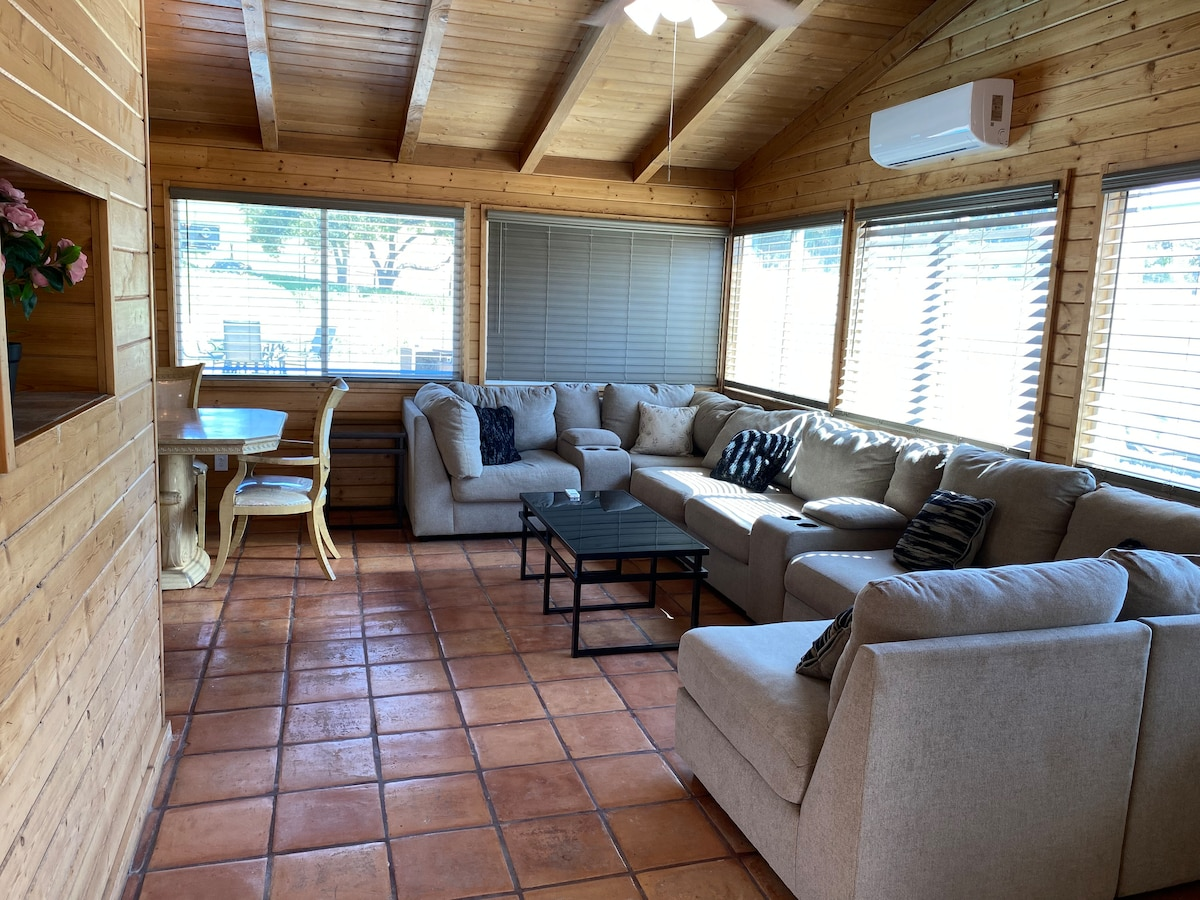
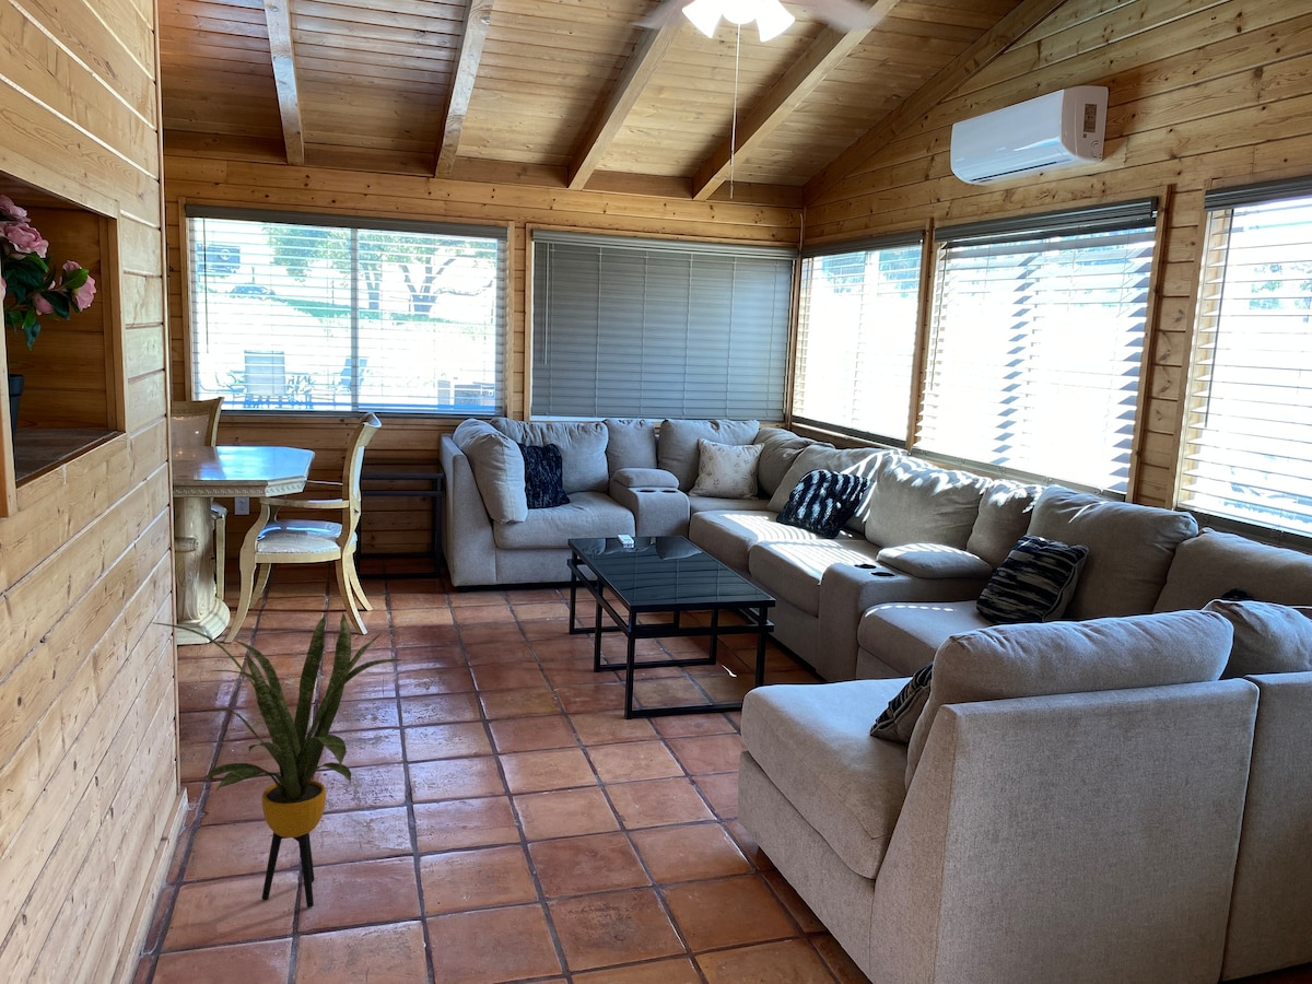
+ house plant (281, 755)
